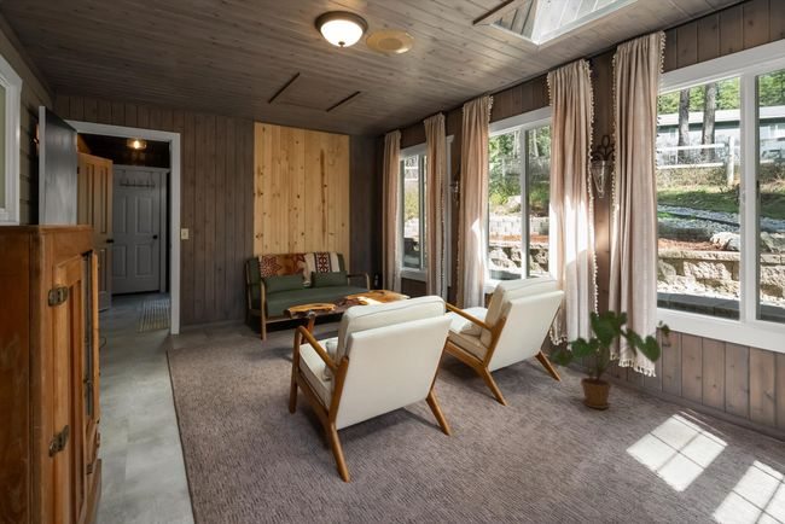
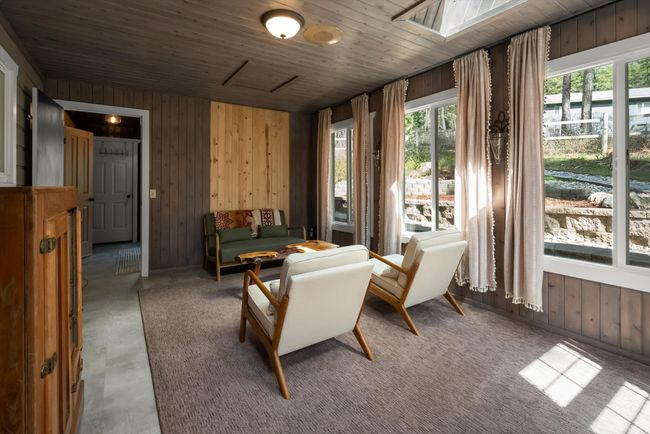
- house plant (611, 359)
